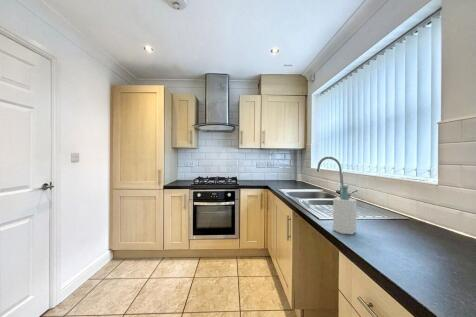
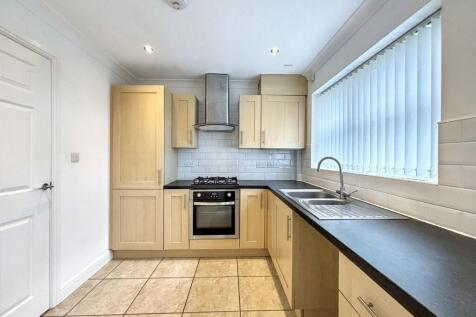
- soap bottle (344, 208)
